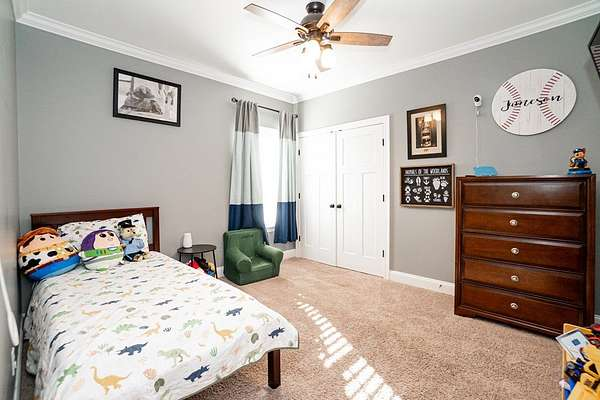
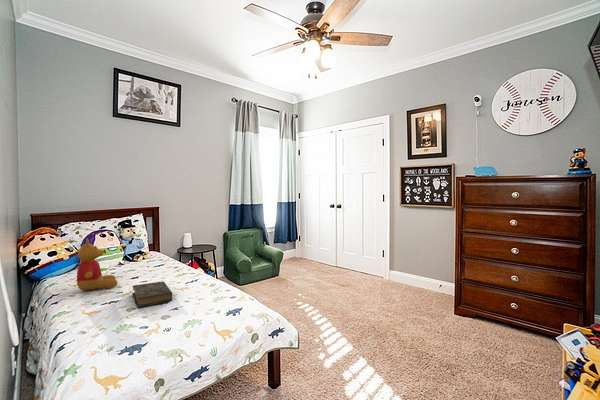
+ book (151, 292)
+ stuffed bear (97, 263)
